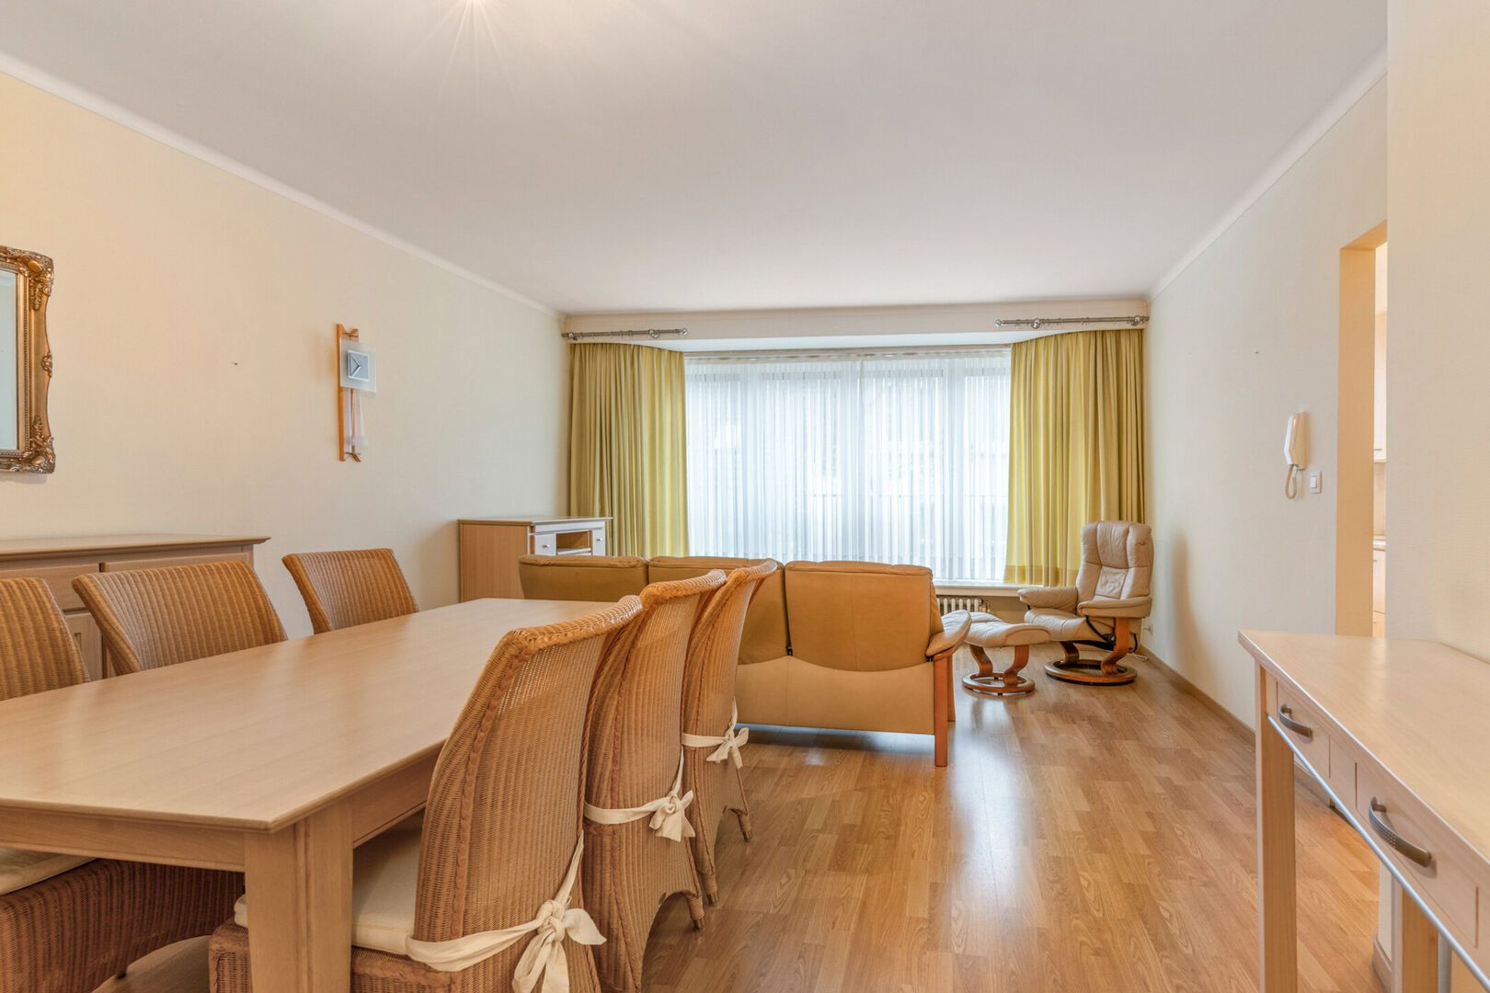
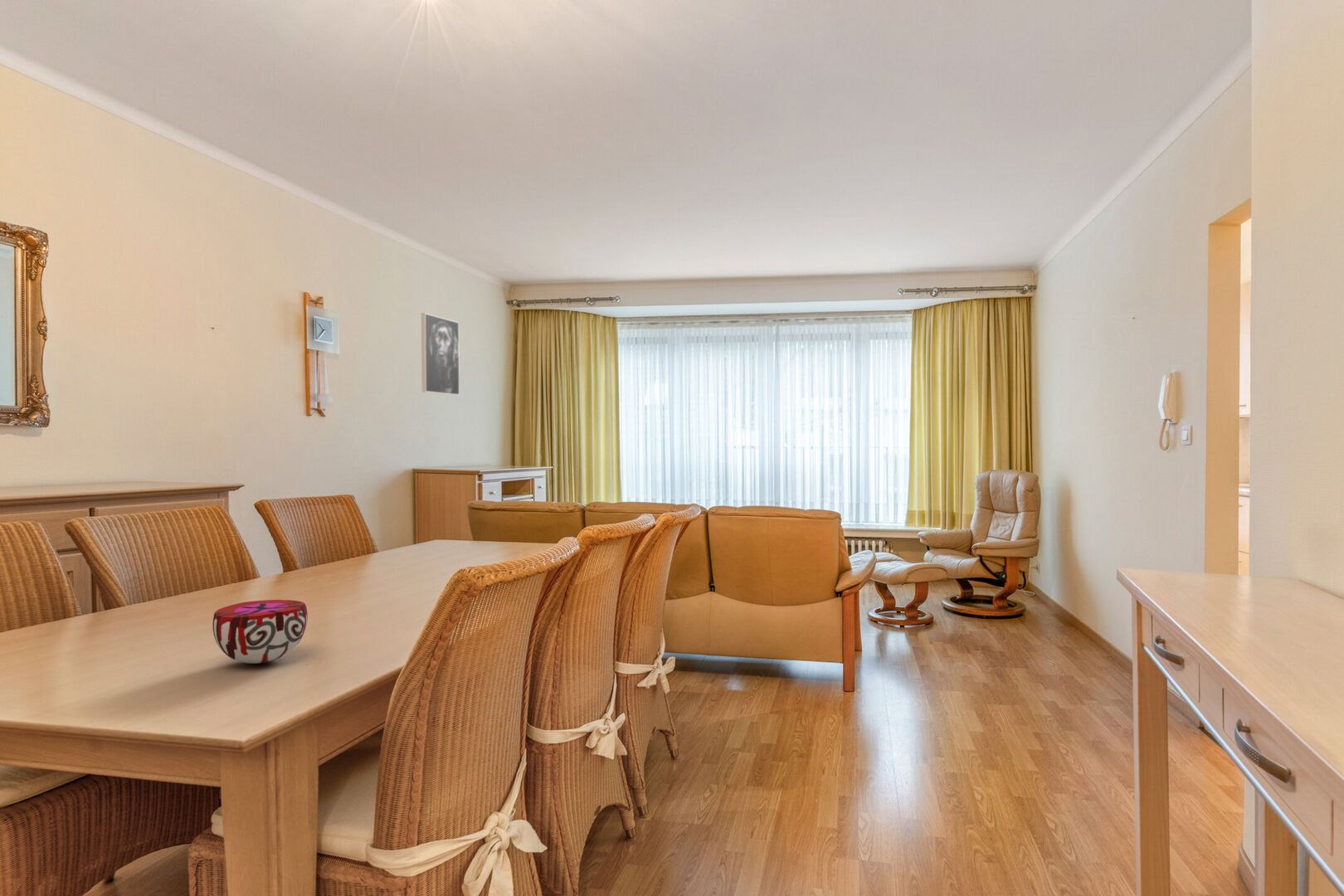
+ decorative bowl (261, 634)
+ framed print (441, 355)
